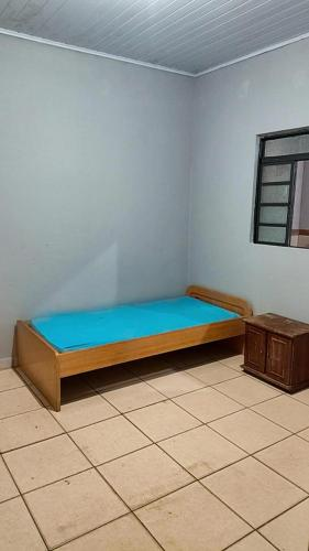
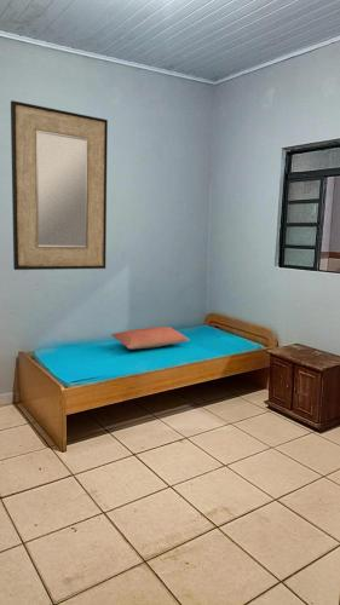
+ home mirror (62, 191)
+ pillow (150, 338)
